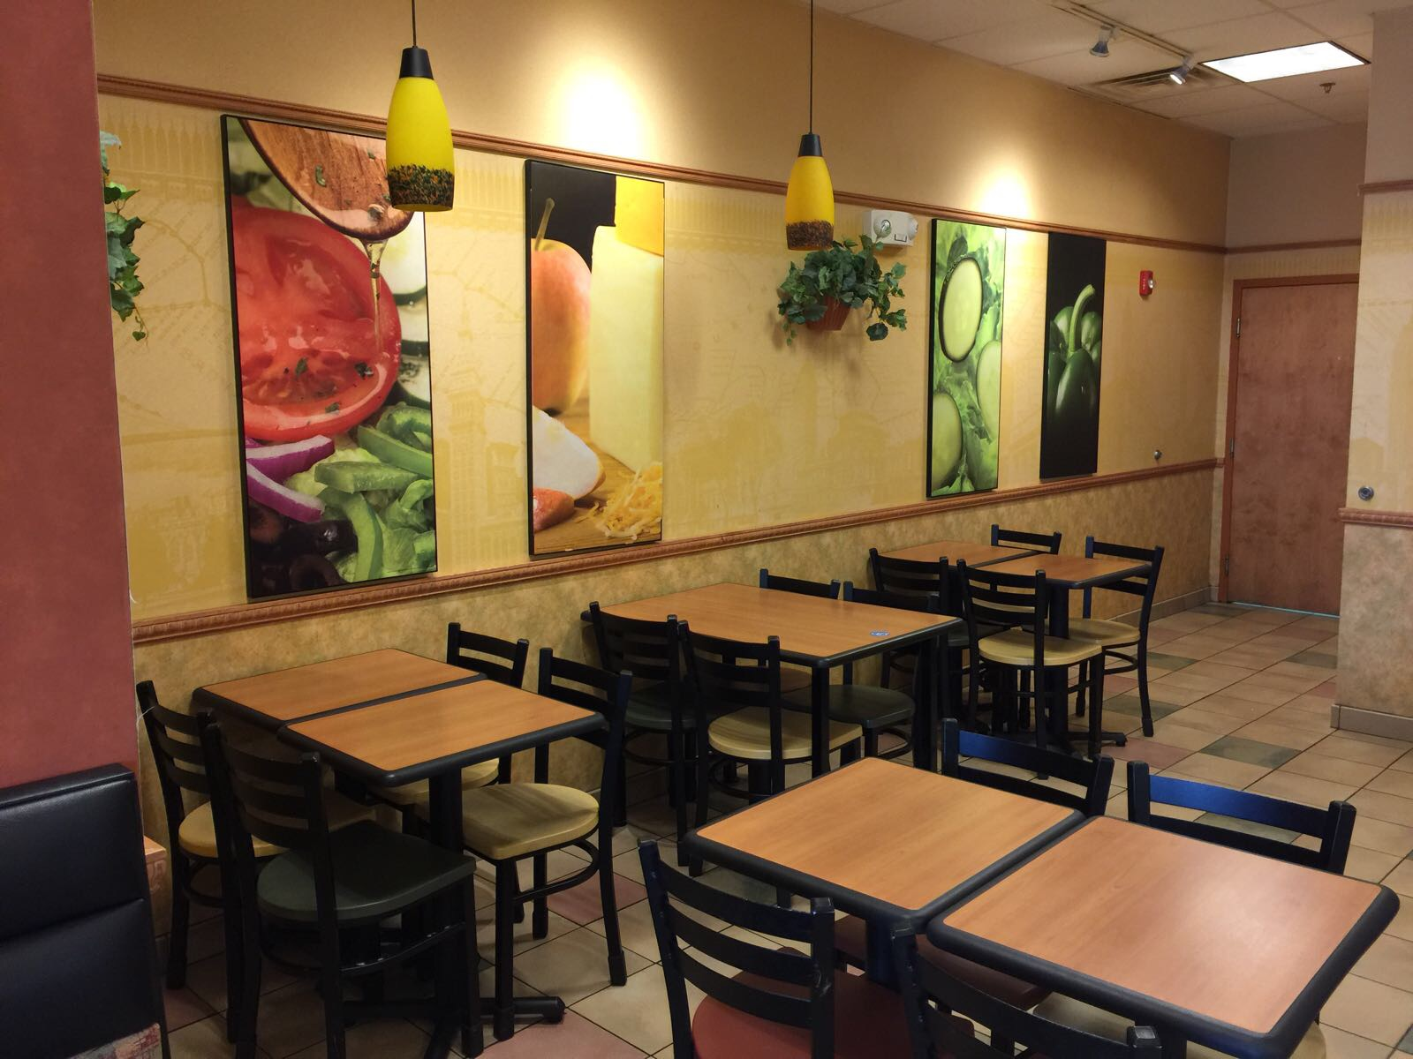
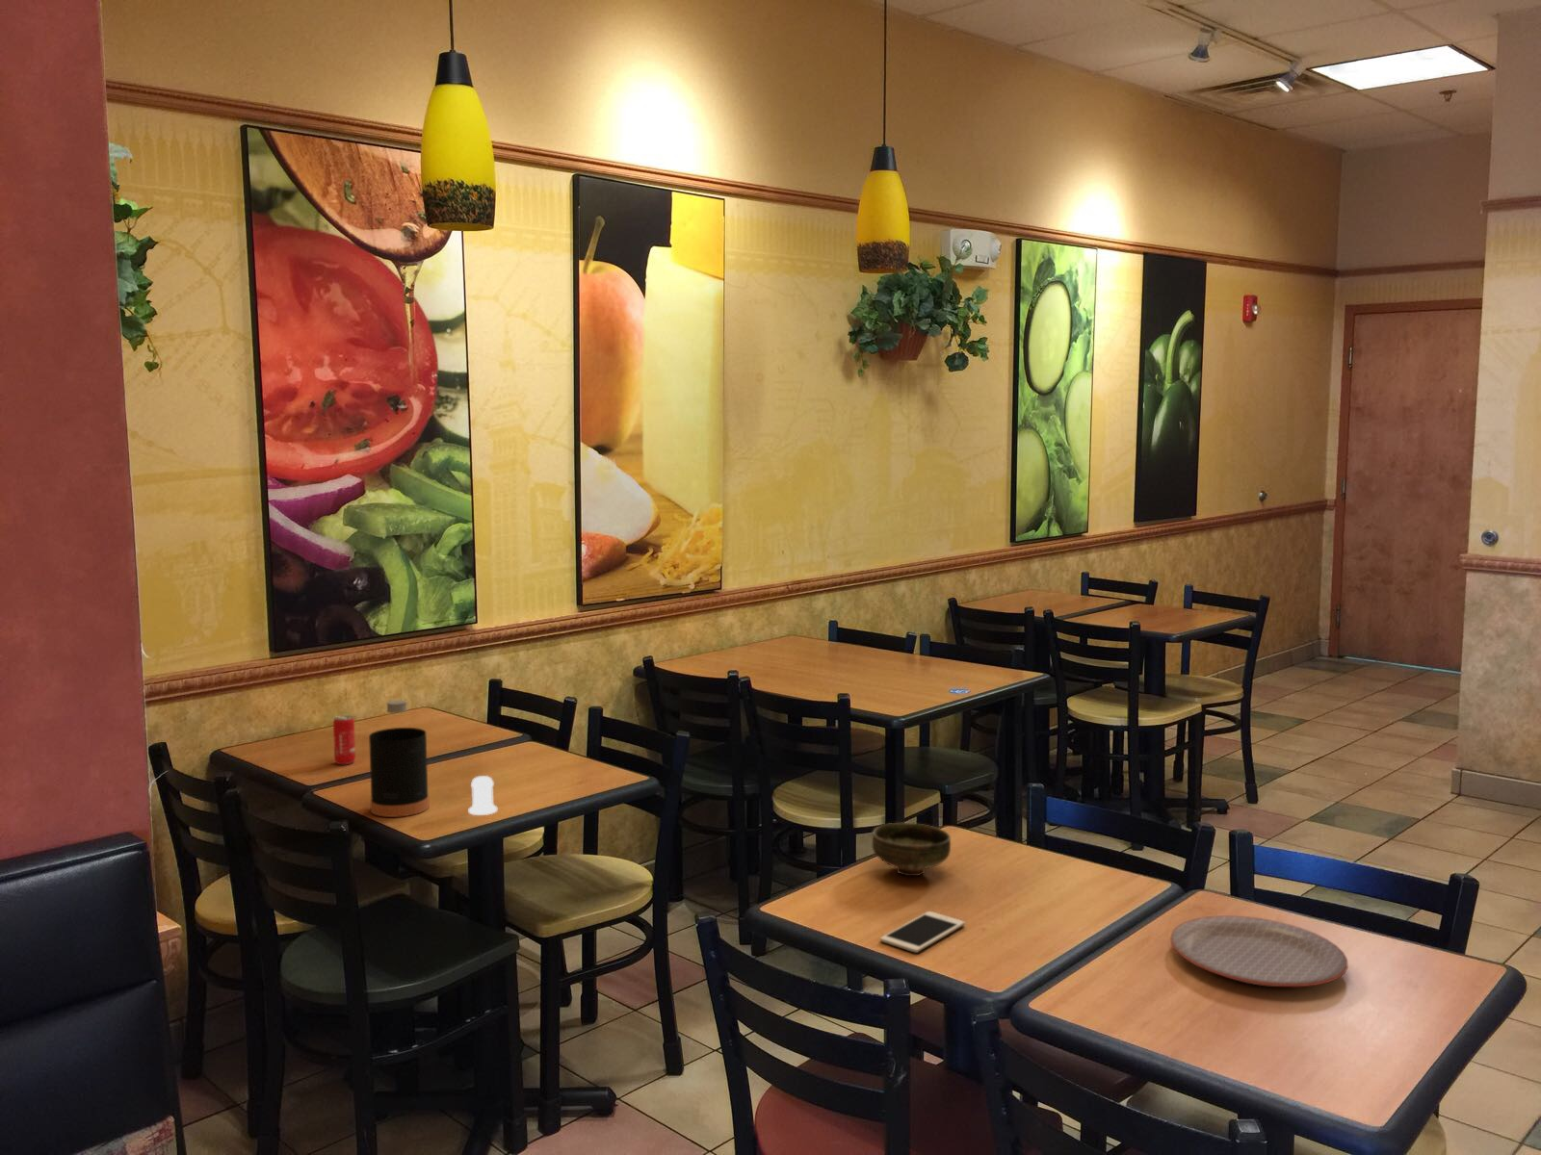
+ bowl (910, 852)
+ beverage can (343, 739)
+ salt shaker (483, 793)
+ plate (1256, 954)
+ cell phone (922, 931)
+ bottle (398, 755)
